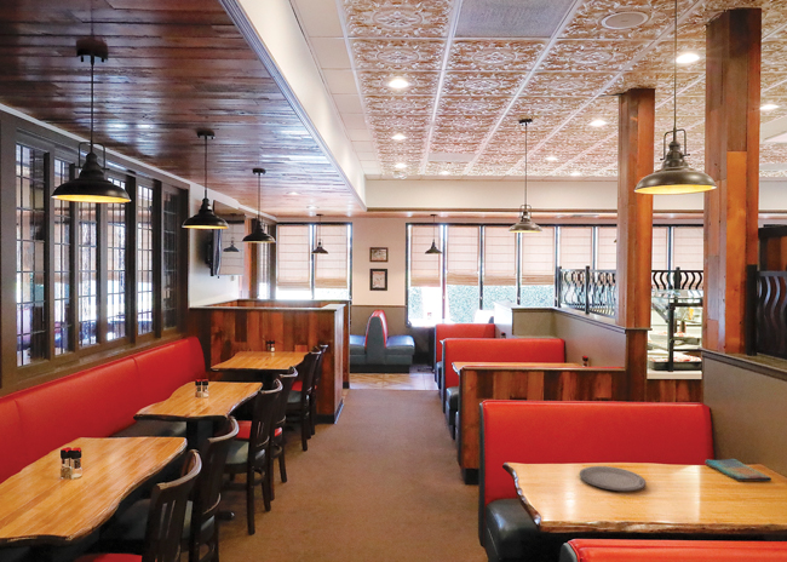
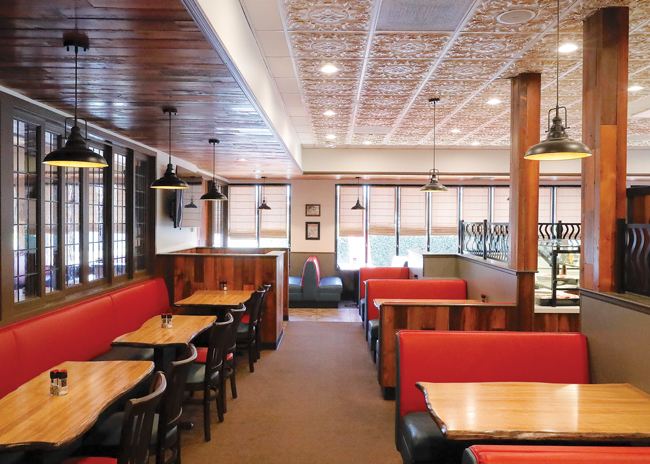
- dish towel (736, 469)
- plate (611, 478)
